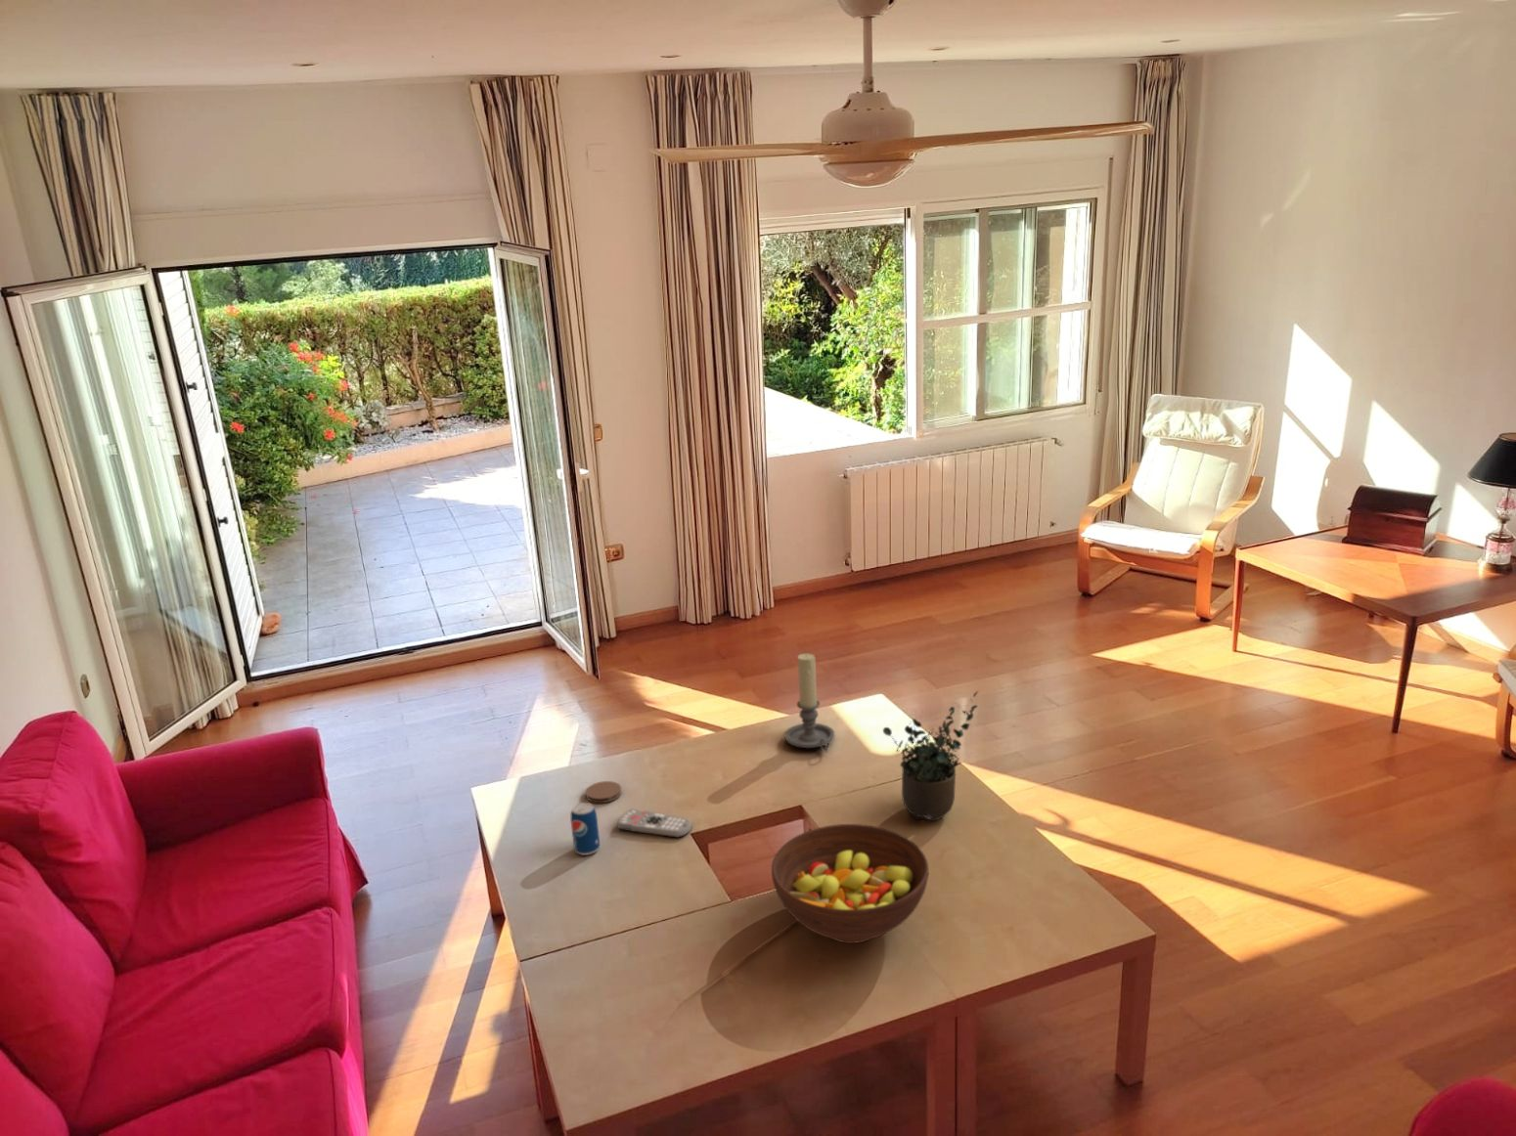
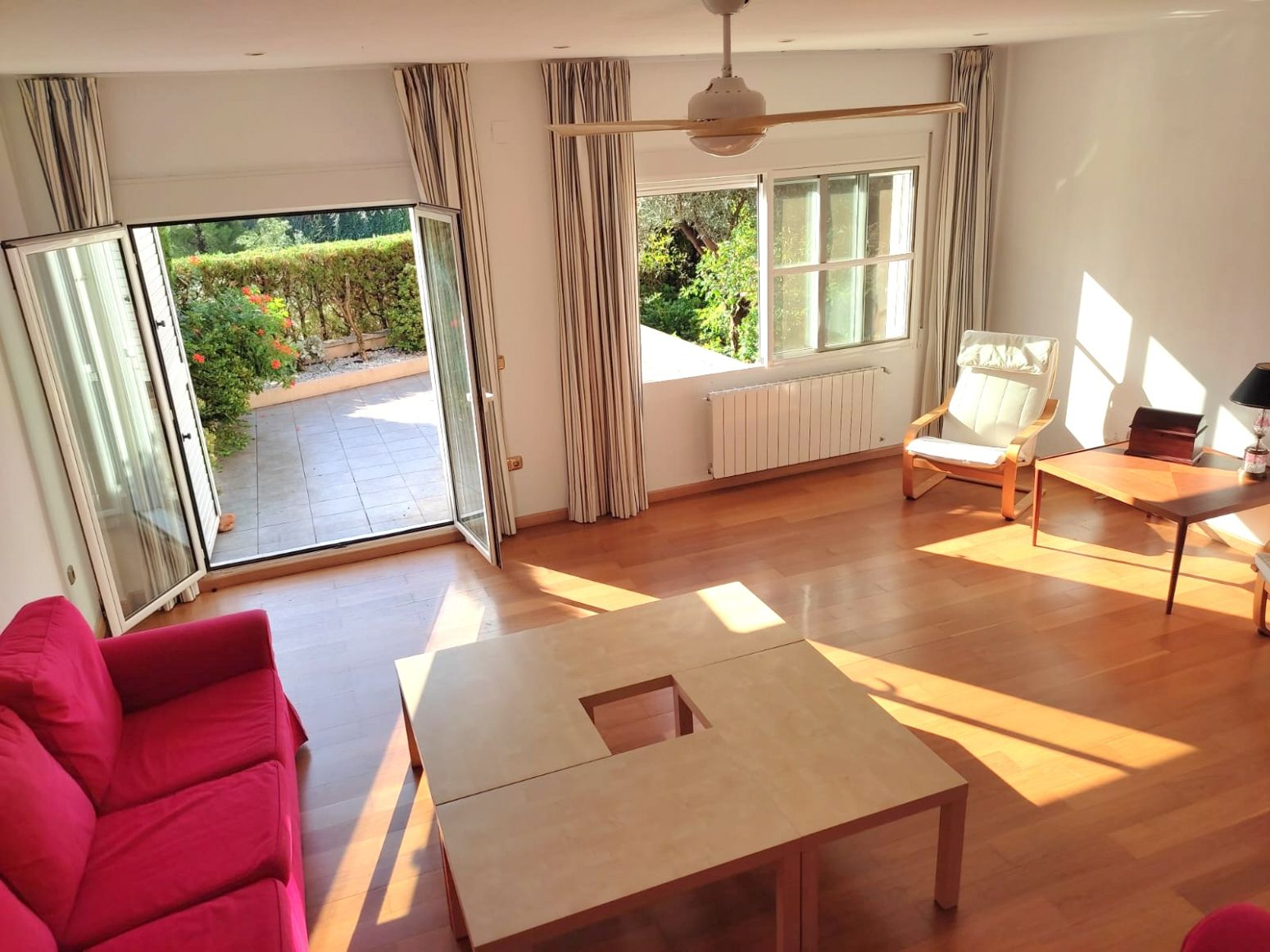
- beverage can (585, 828)
- remote control (655, 823)
- potted plant (935, 757)
- candle holder (809, 700)
- coaster (604, 792)
- fruit bowl (850, 895)
